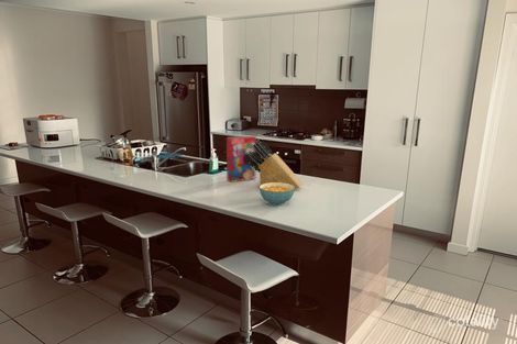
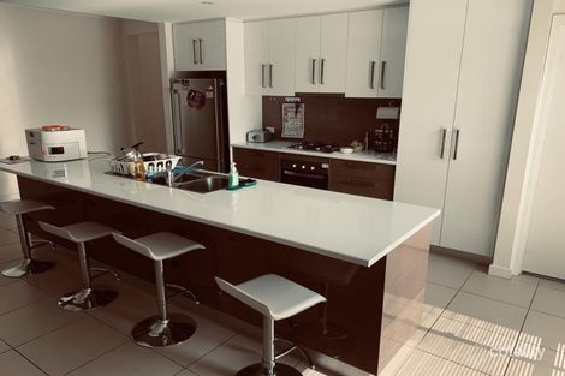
- cereal box (241, 158)
- cereal bowl (276, 195)
- knife block (274, 164)
